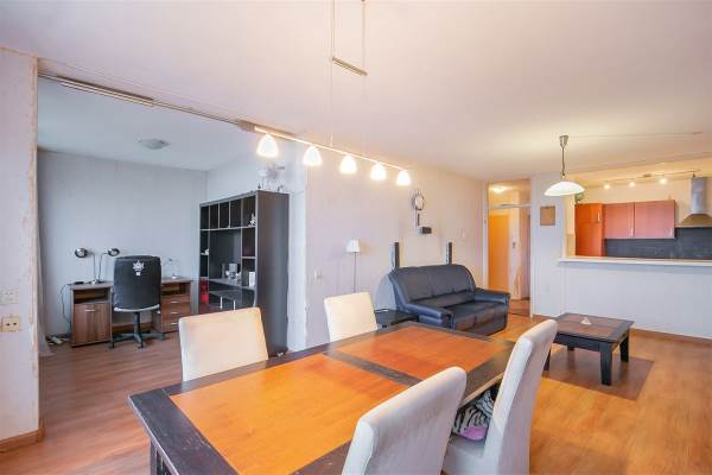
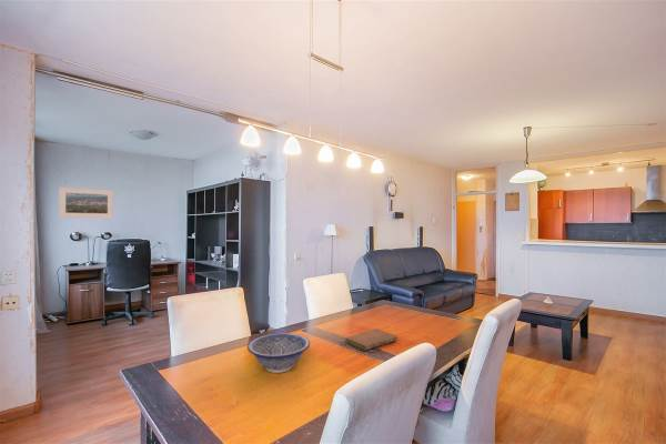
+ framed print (87, 203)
+ decorative bowl (279, 355)
+ notebook (371, 339)
